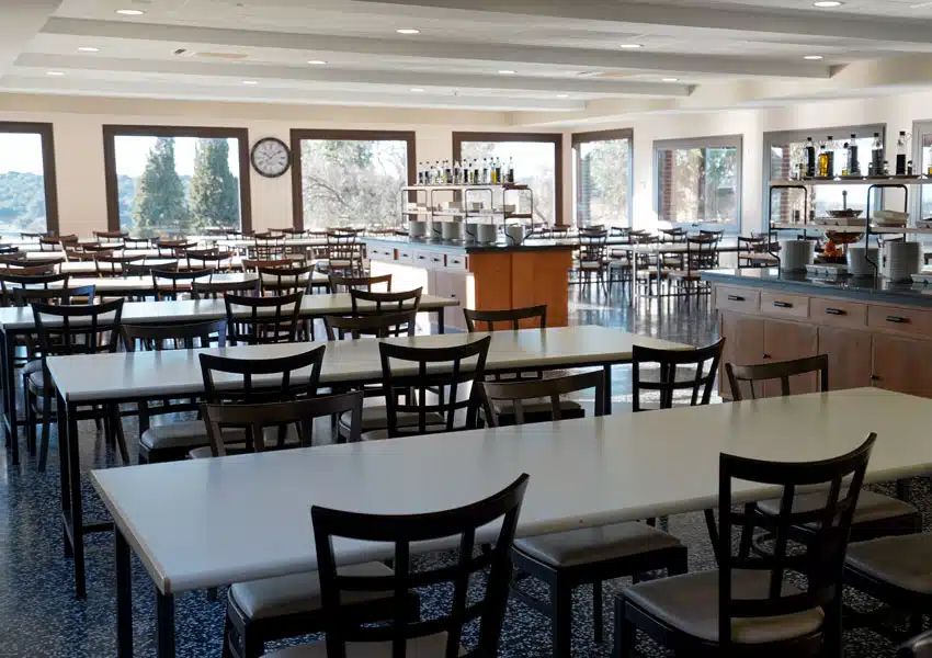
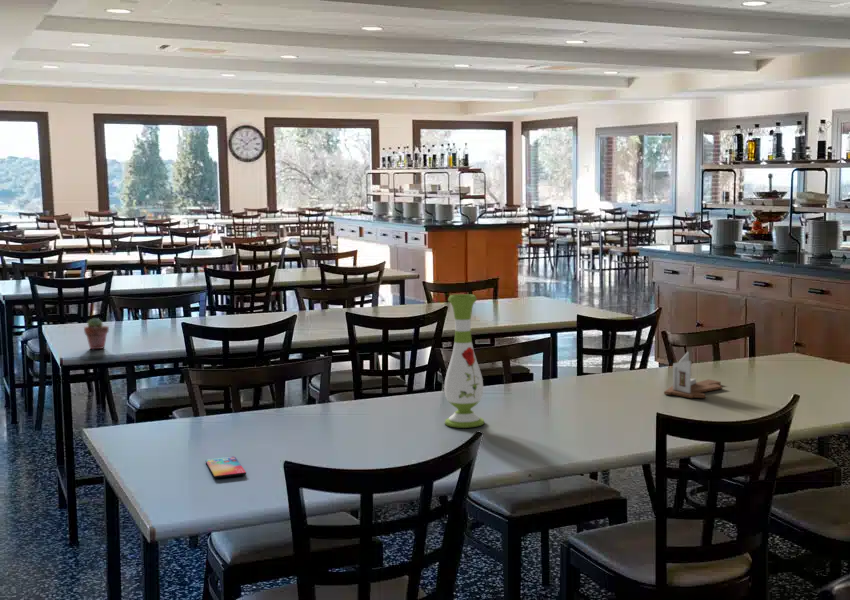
+ vase (463, 359)
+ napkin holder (690, 371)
+ potted succulent (96, 332)
+ smartphone (225, 466)
